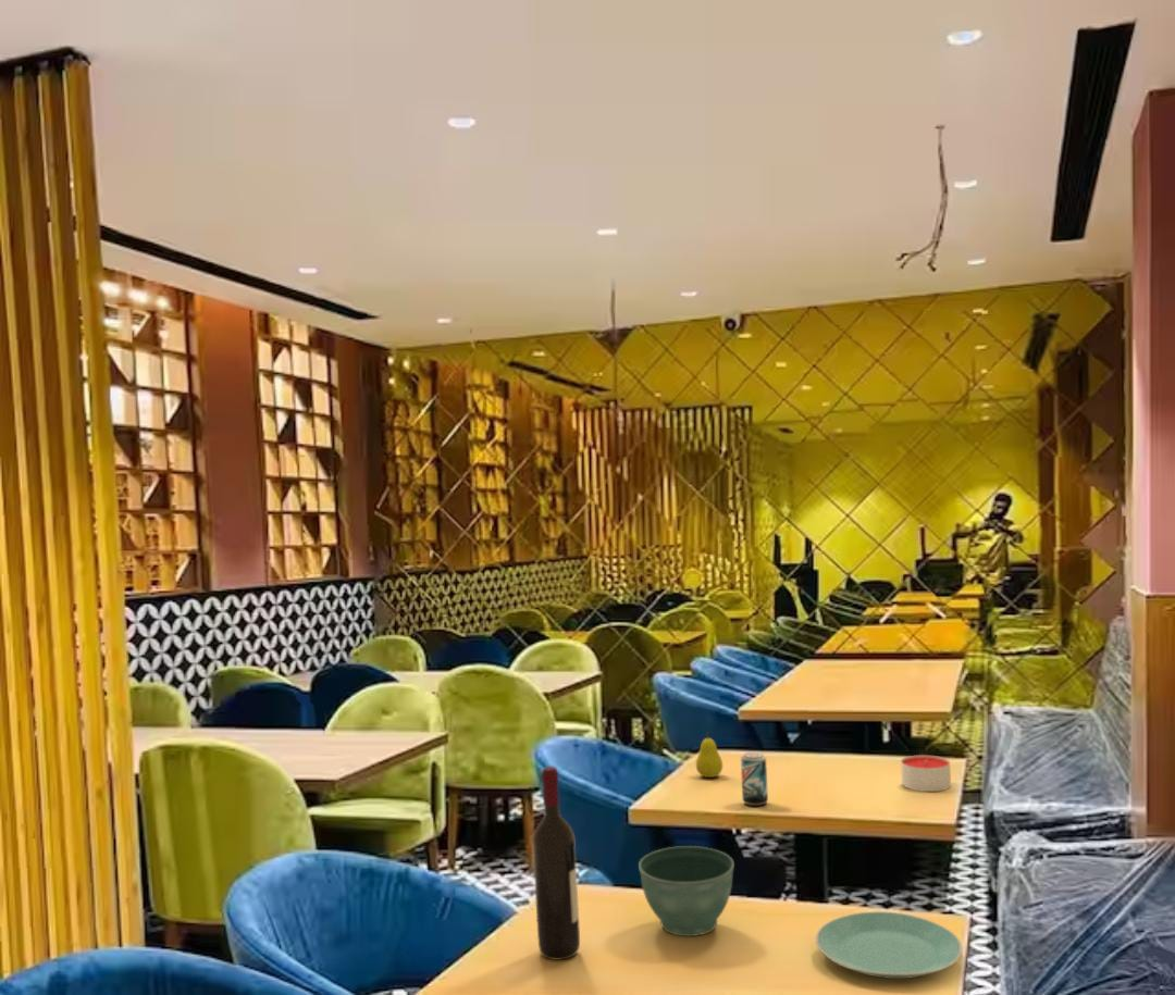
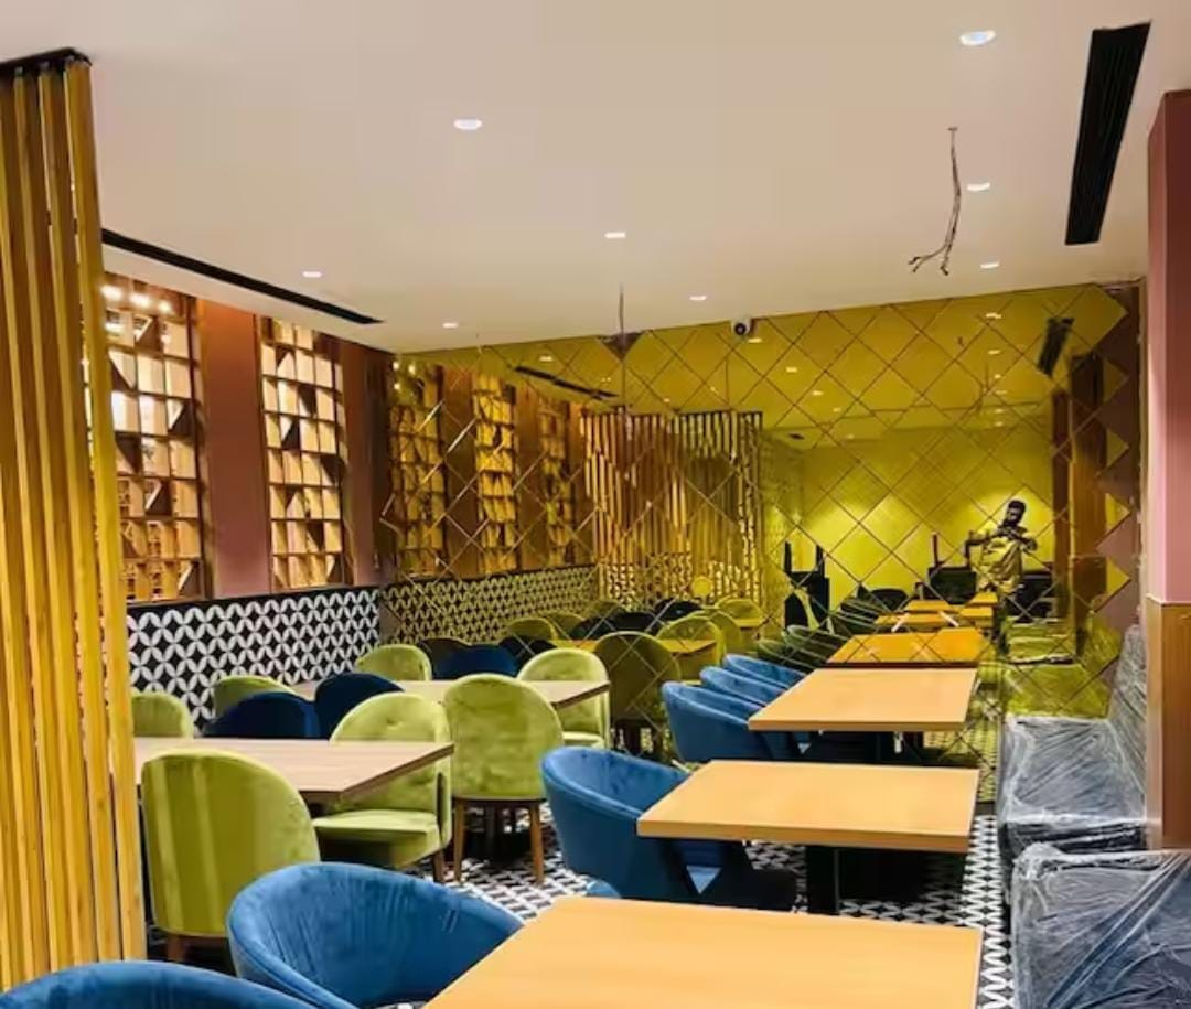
- candle (925, 772)
- flower pot (688, 894)
- fruit (708, 754)
- beer can (754, 779)
- plate (888, 948)
- wine bottle (554, 860)
